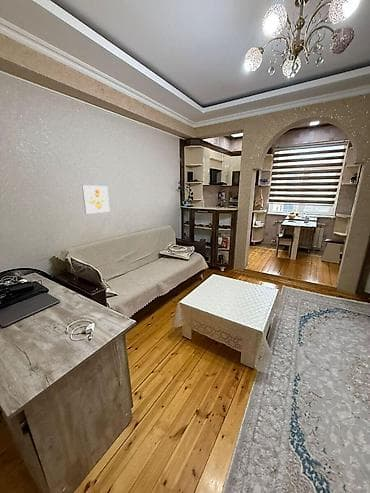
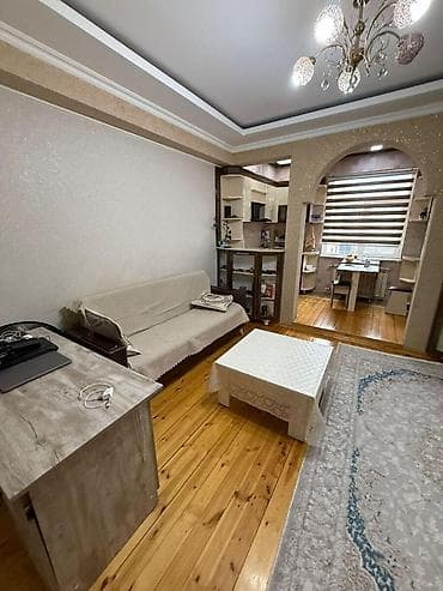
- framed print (96, 199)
